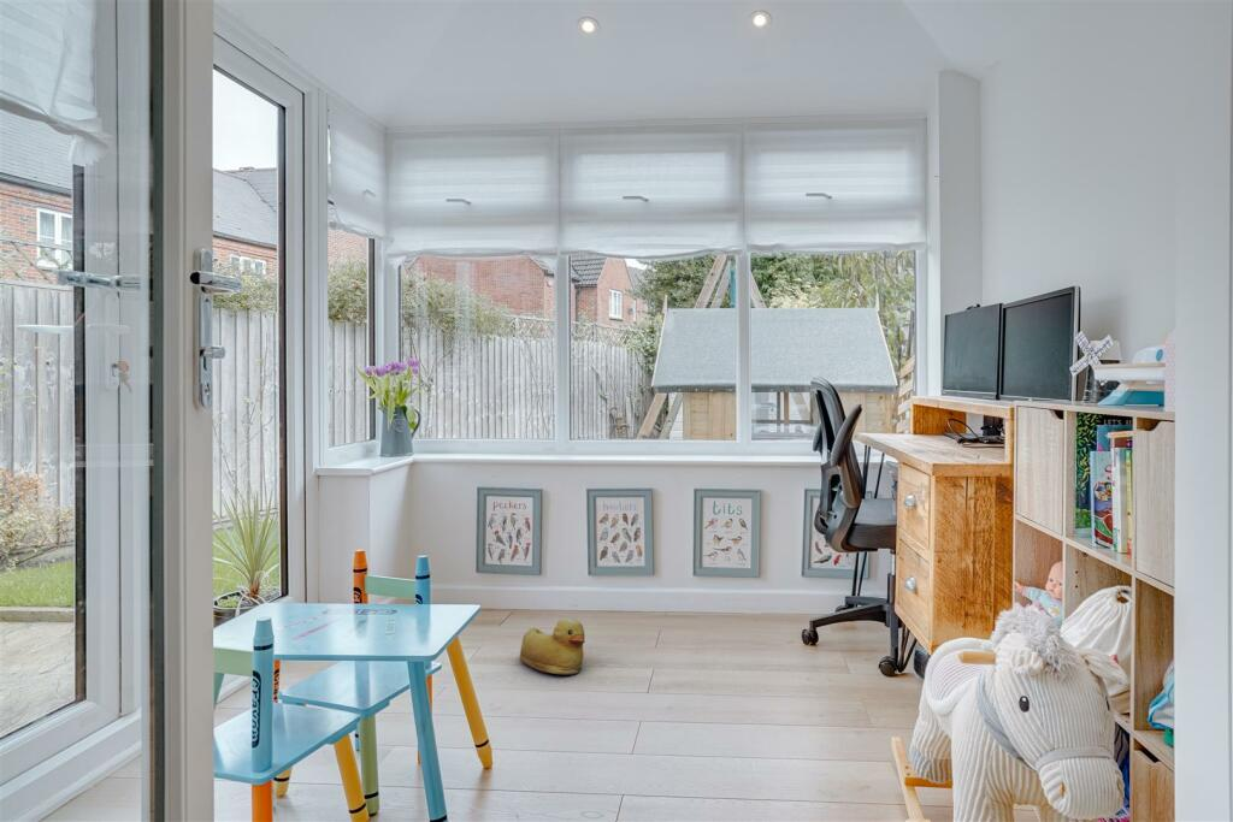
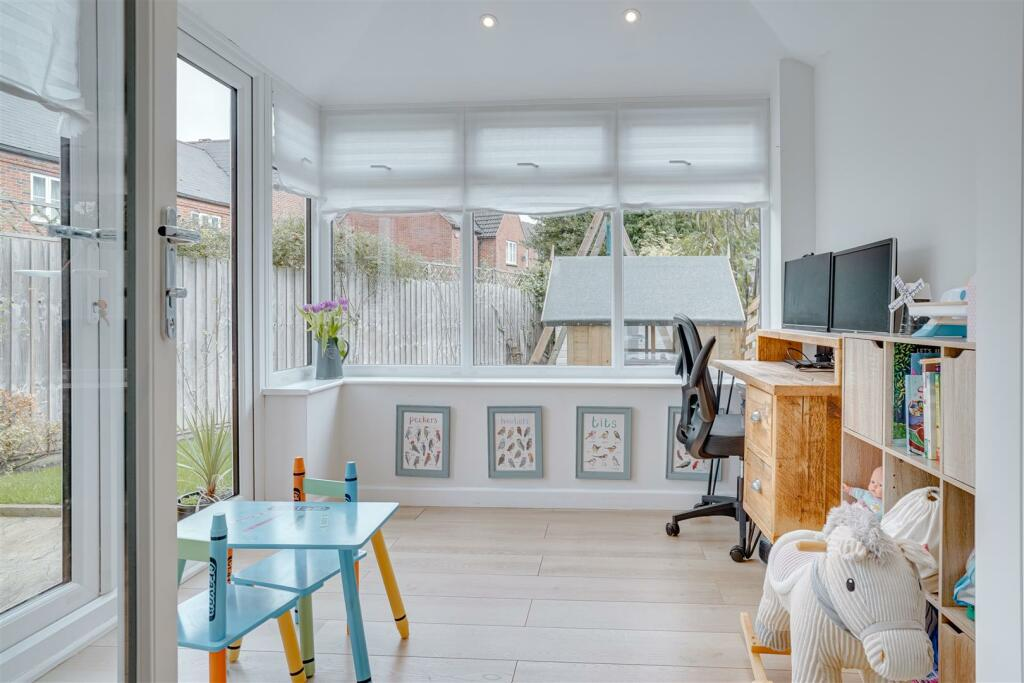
- rubber duck (549, 639)
